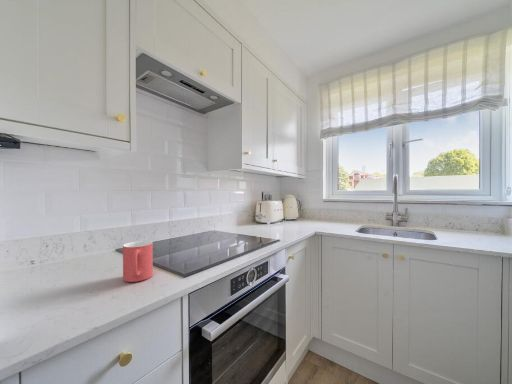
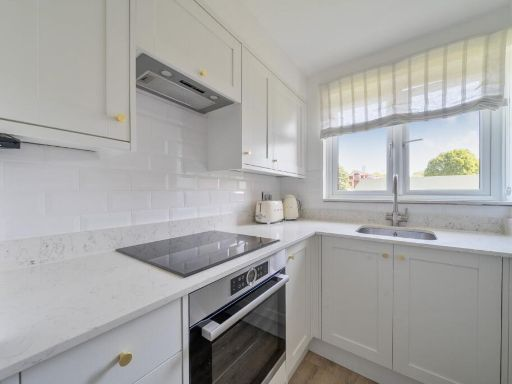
- mug (137, 262)
